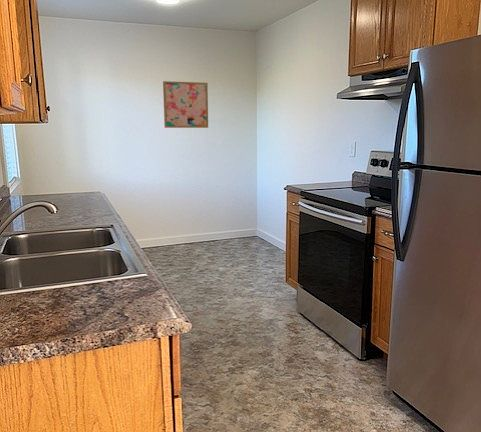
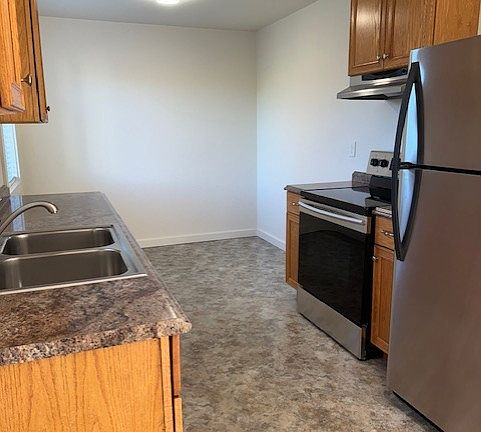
- wall art (186, 105)
